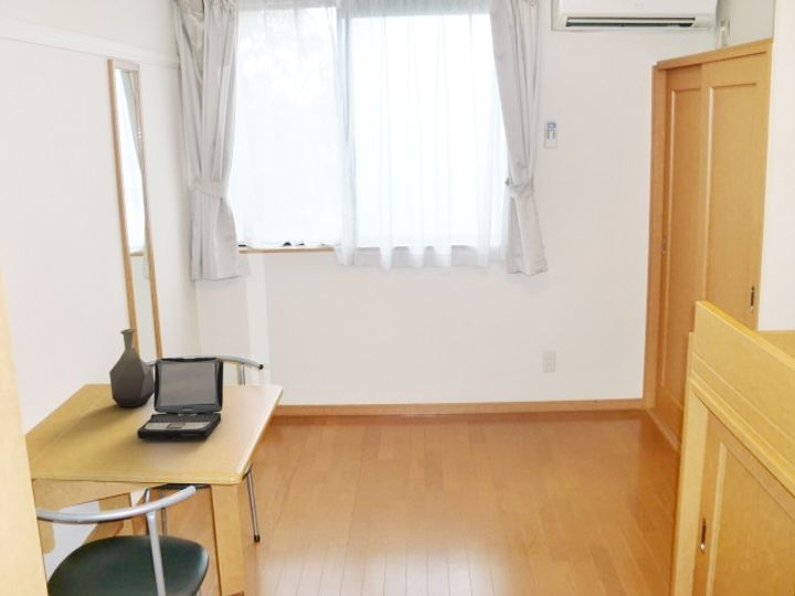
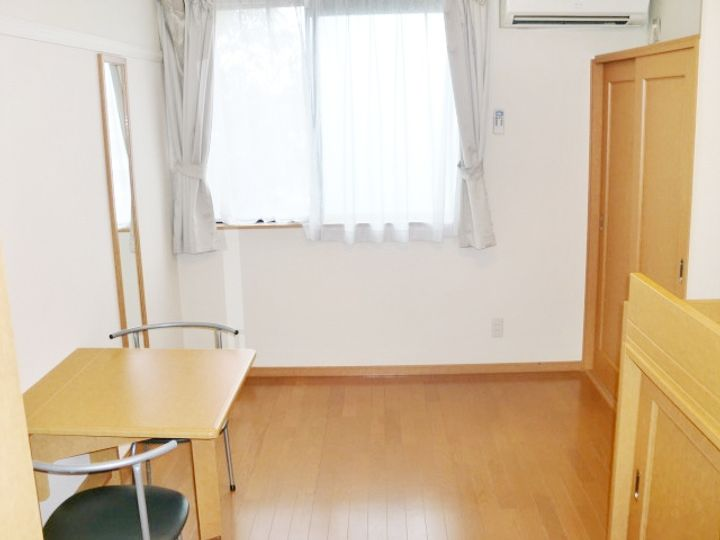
- vase (130, 366)
- laptop (180, 396)
